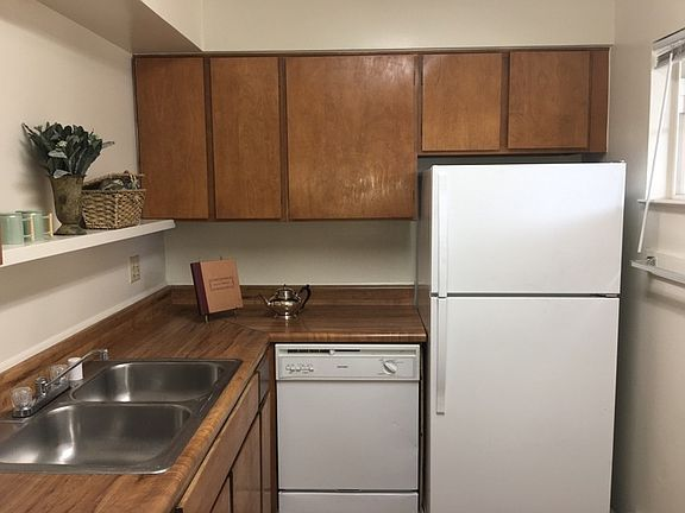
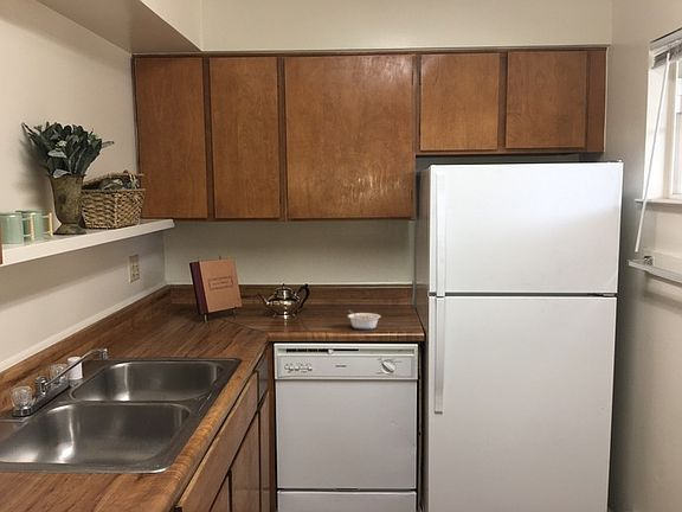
+ legume (362, 320)
